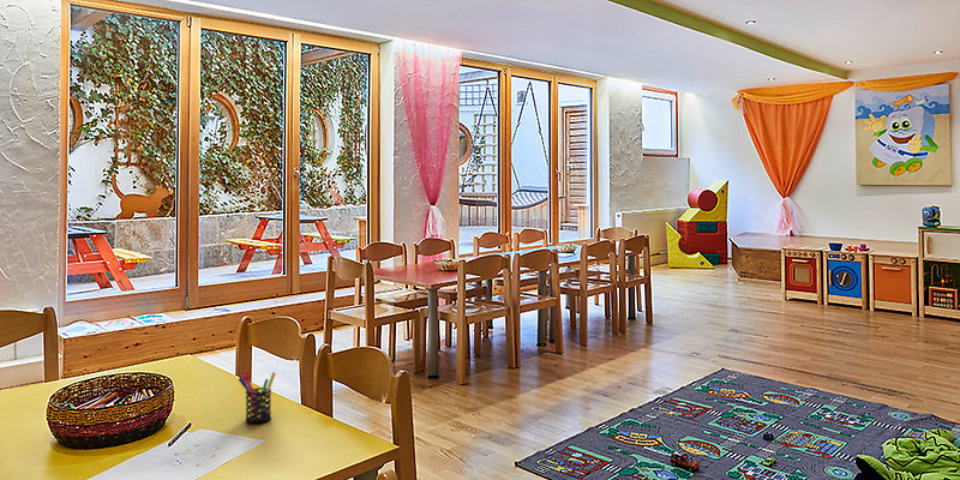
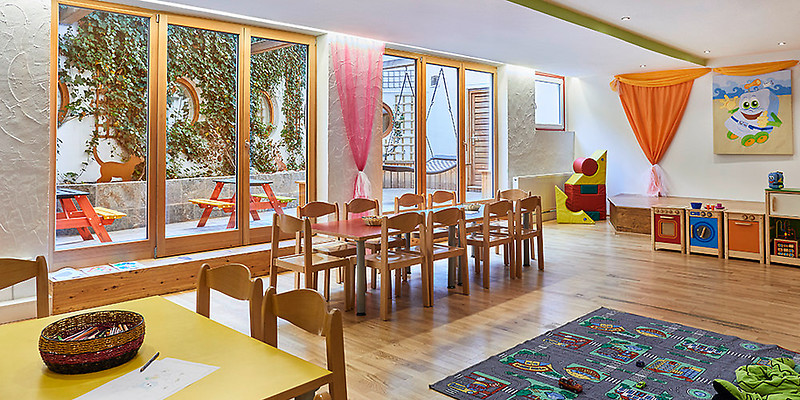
- pen holder (258, 395)
